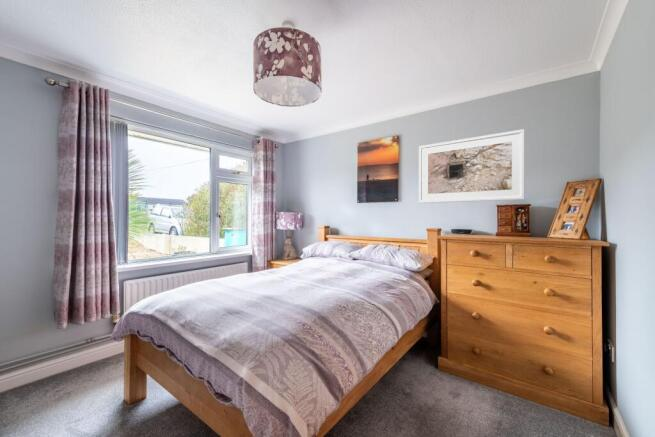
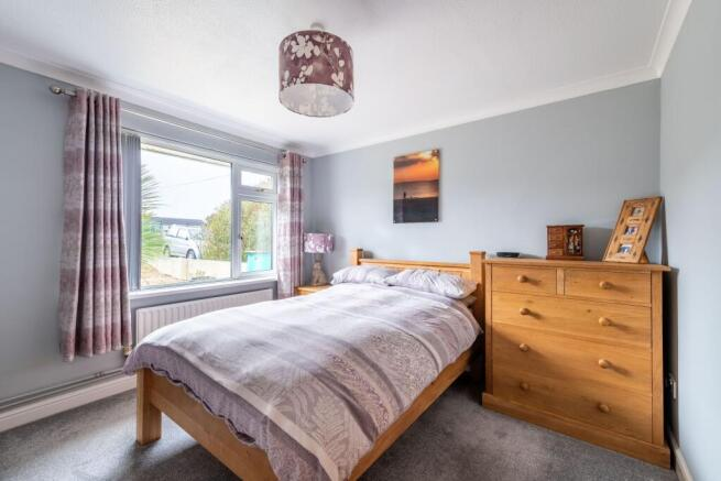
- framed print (466, 170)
